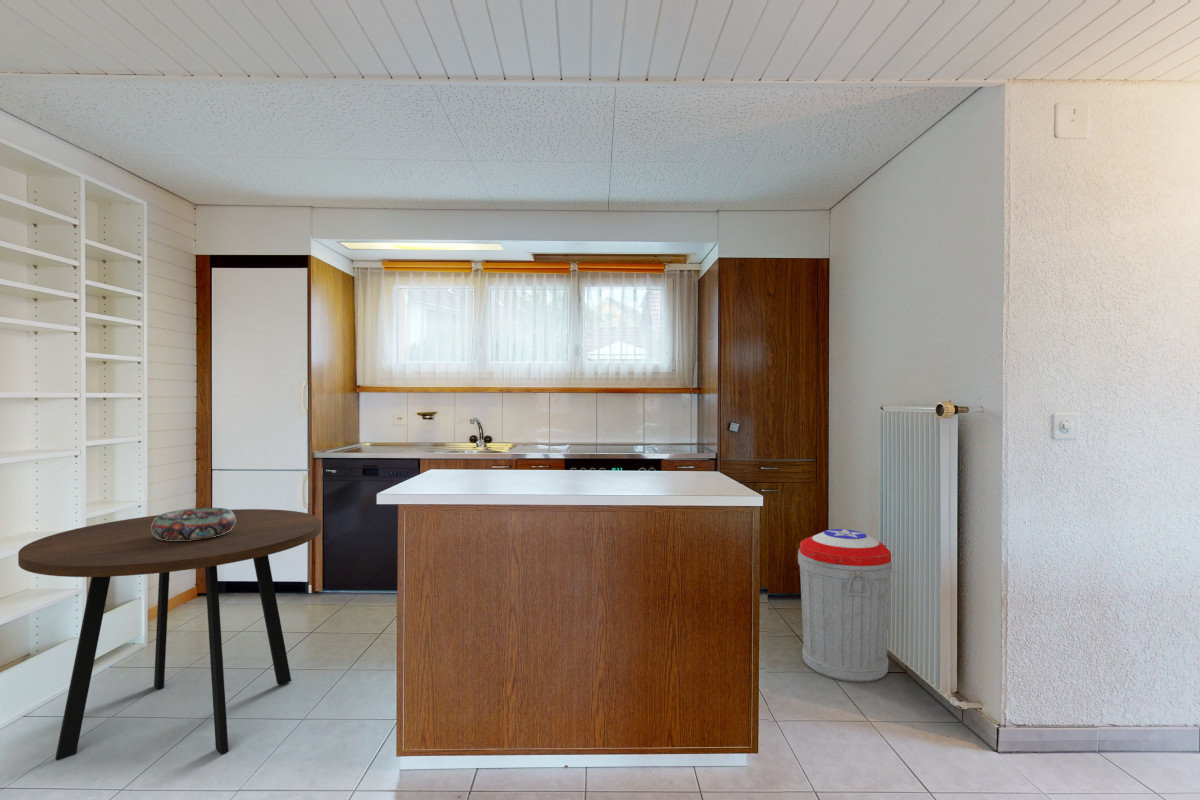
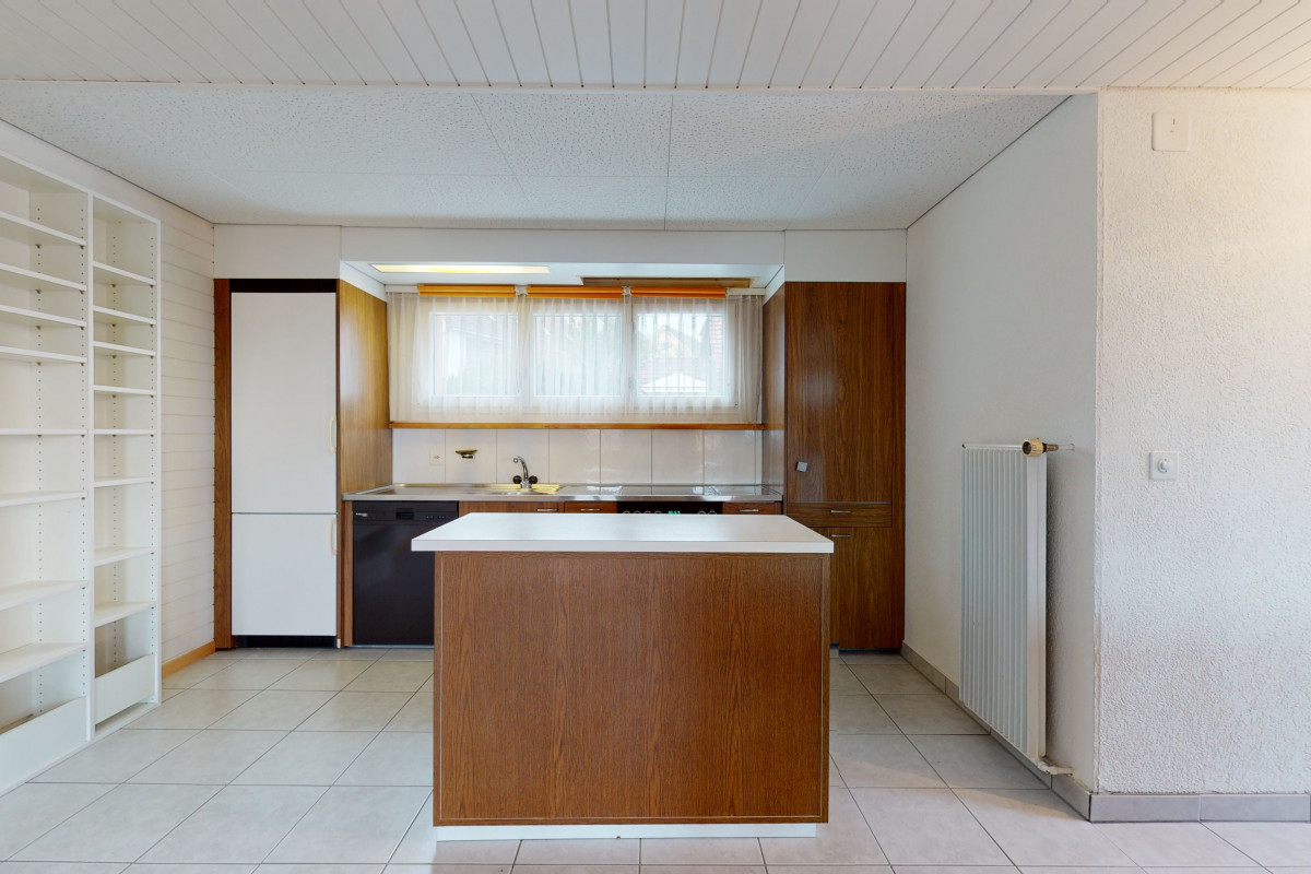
- decorative bowl (194, 523)
- dining table (166, 623)
- trash can (844, 598)
